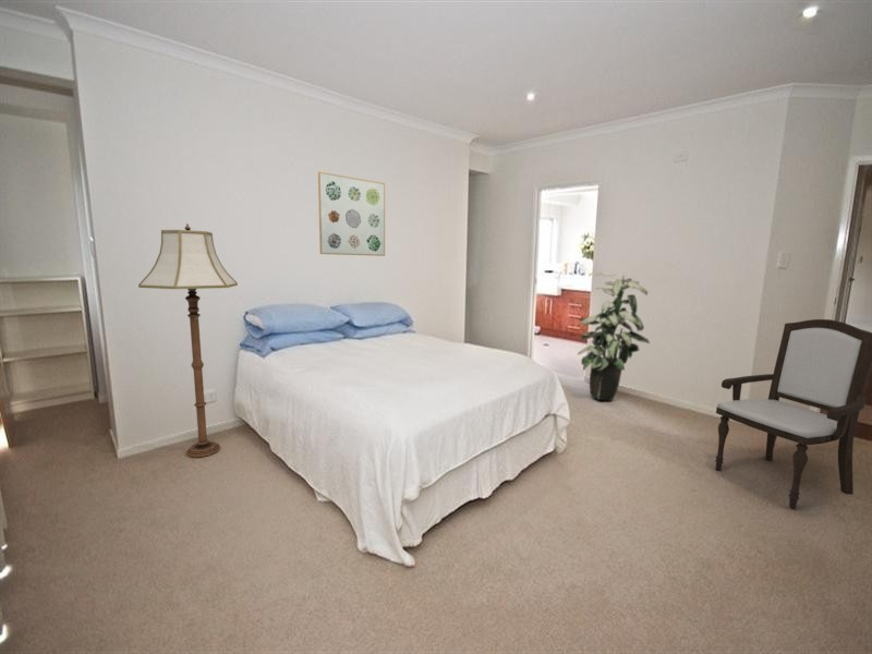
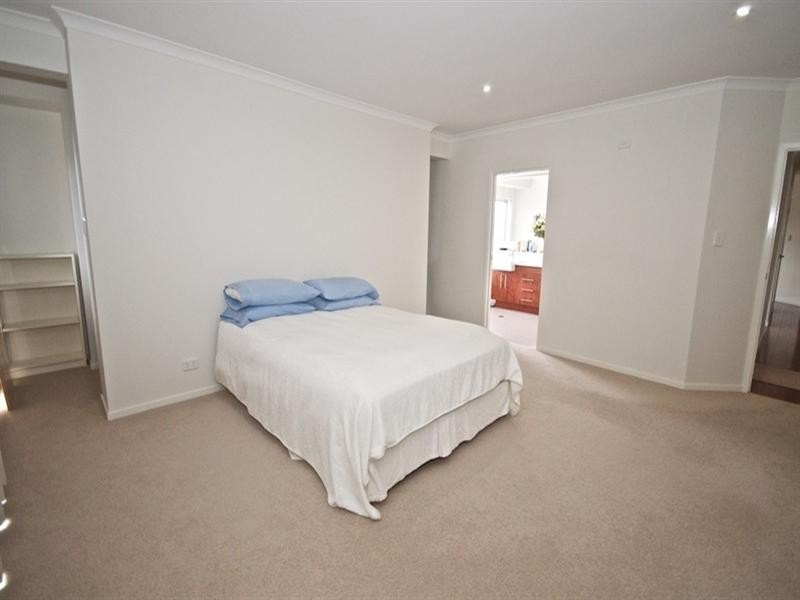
- armchair (788, 403)
- wall art (353, 217)
- indoor plant (608, 336)
- floor lamp (195, 341)
